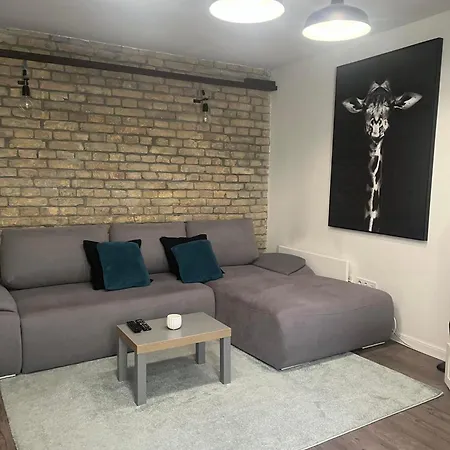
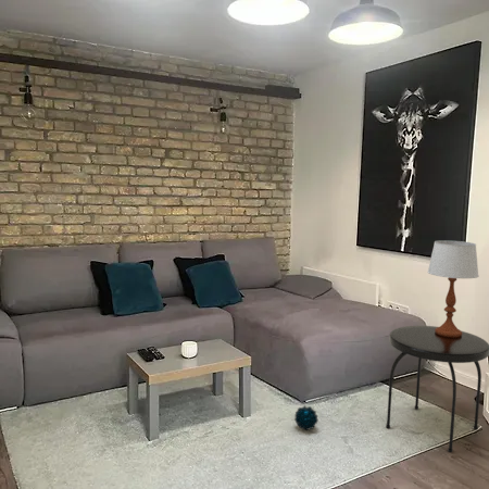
+ side table (418, 384)
+ ball (305, 417)
+ table lamp (451, 288)
